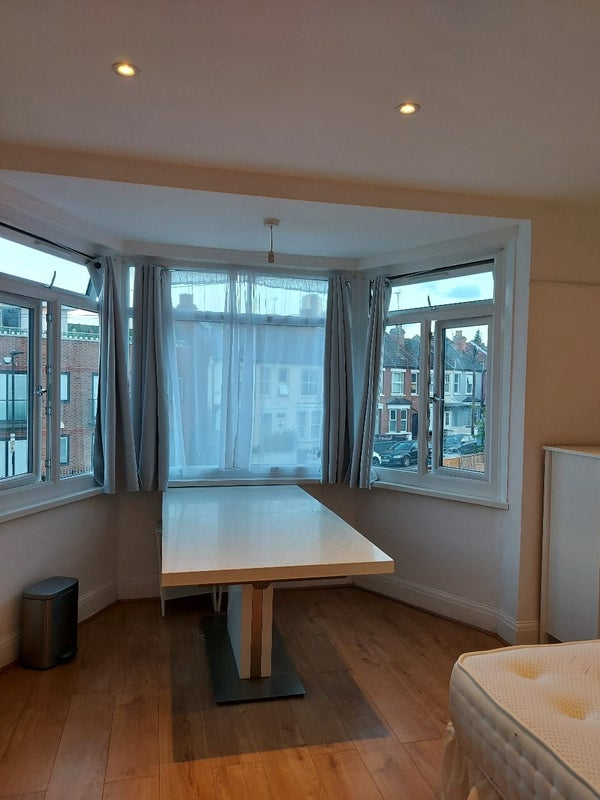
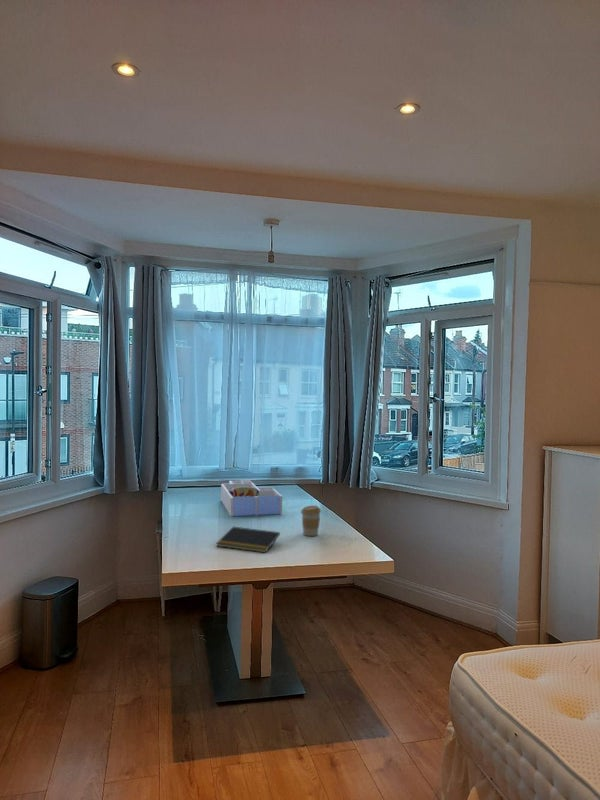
+ notepad (248, 539)
+ desk organizer (248, 496)
+ coffee cup (310, 520)
